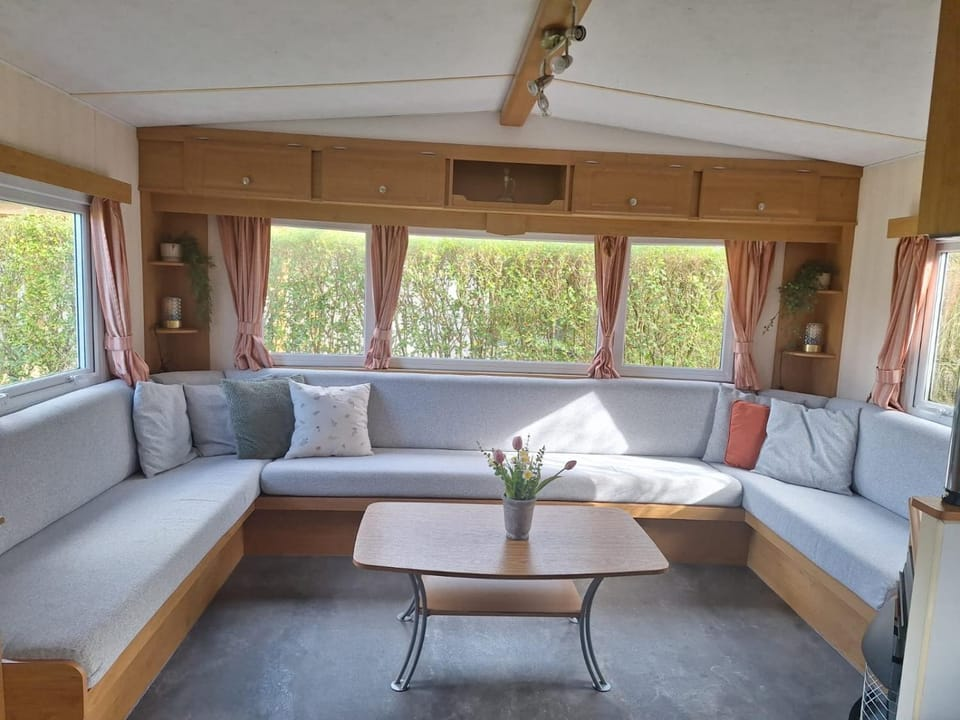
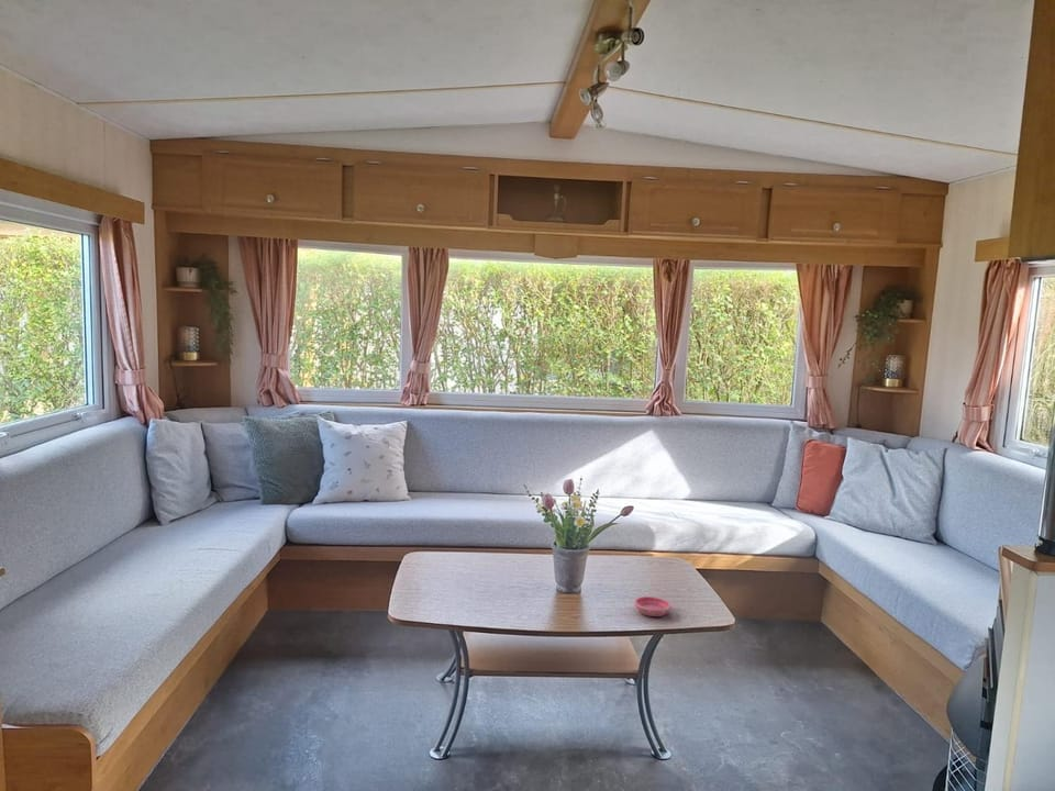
+ saucer (652, 606)
